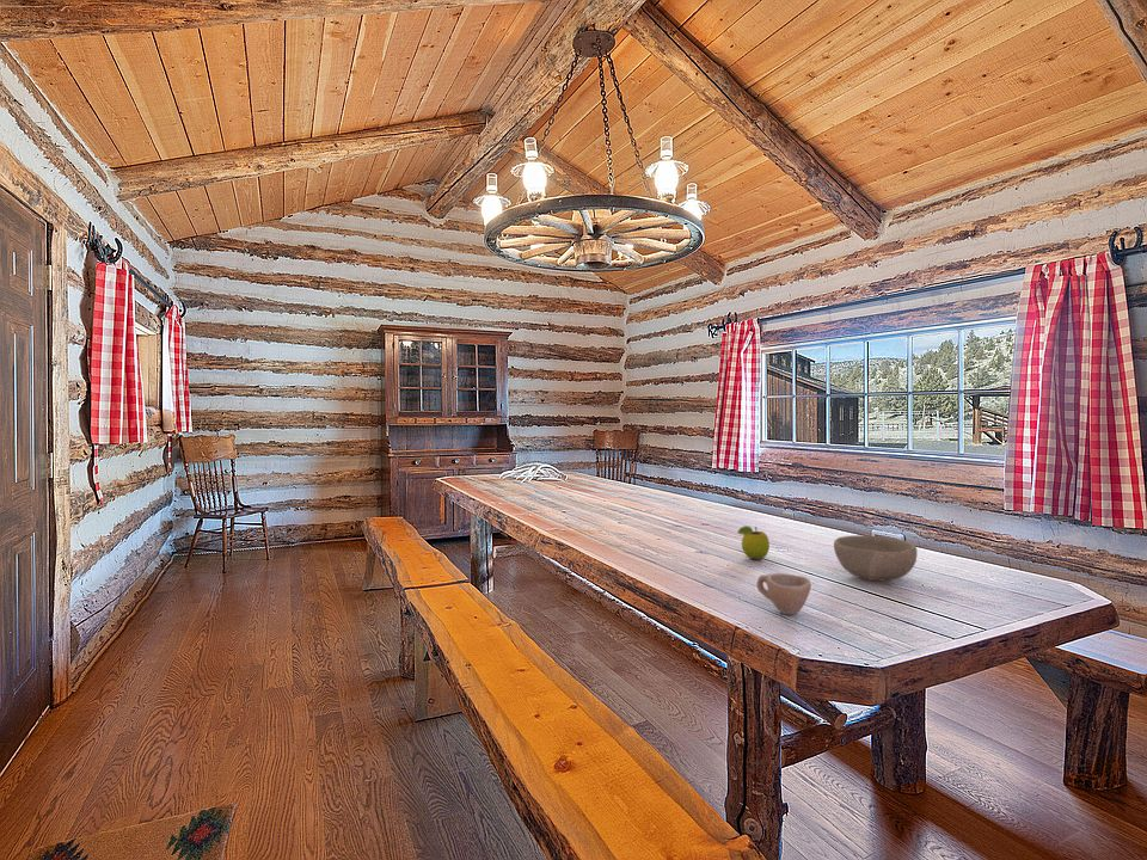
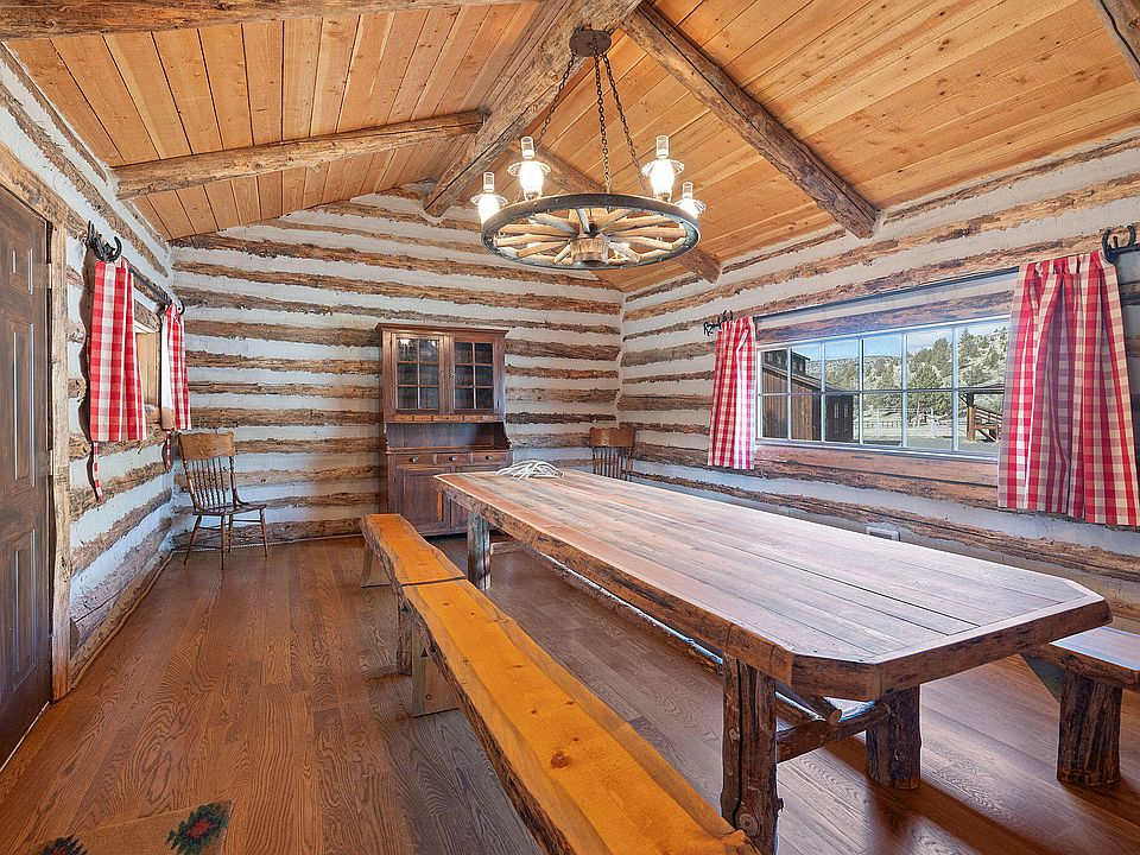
- fruit (753, 542)
- cup (781, 594)
- bowl (873, 560)
